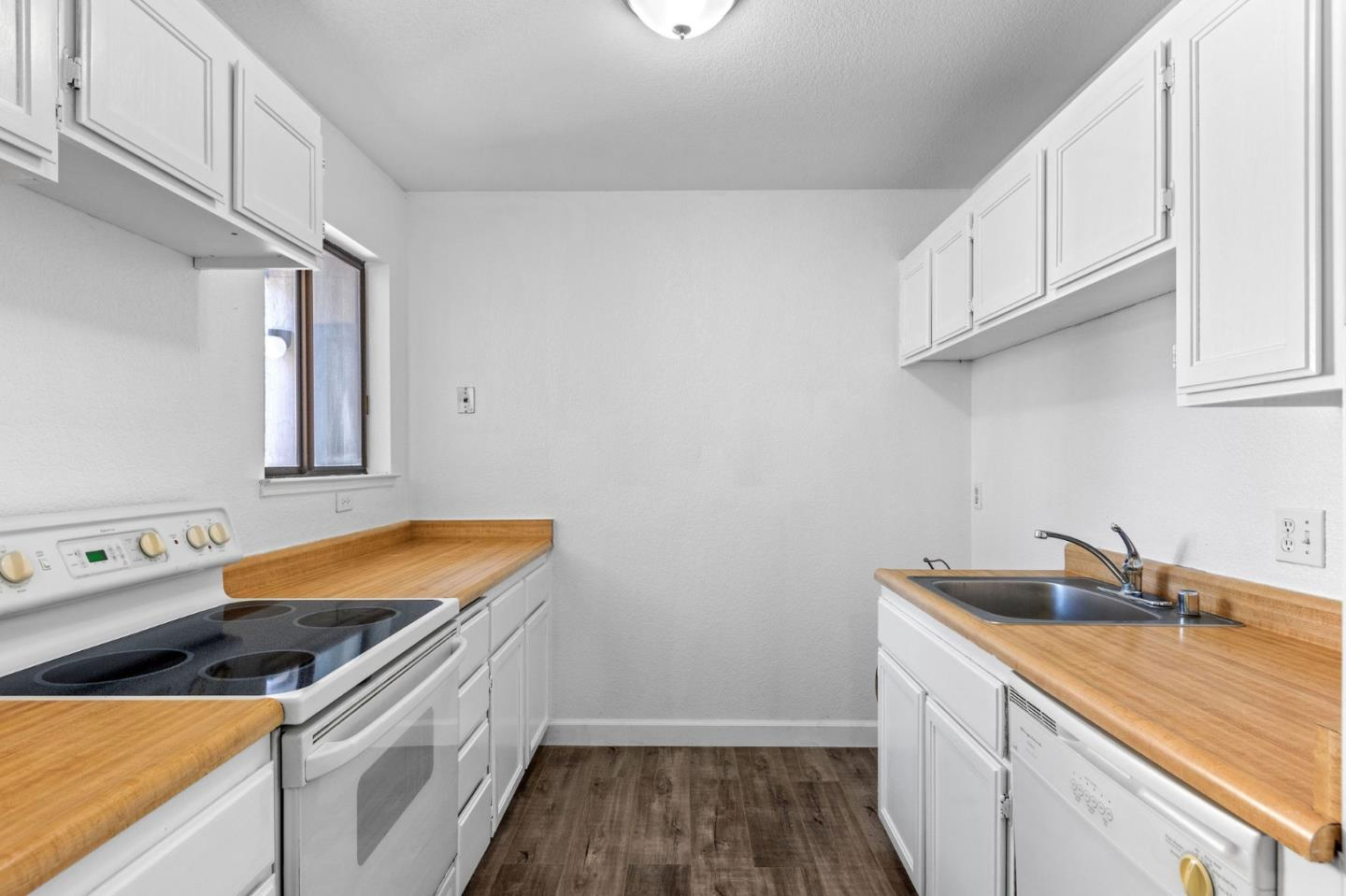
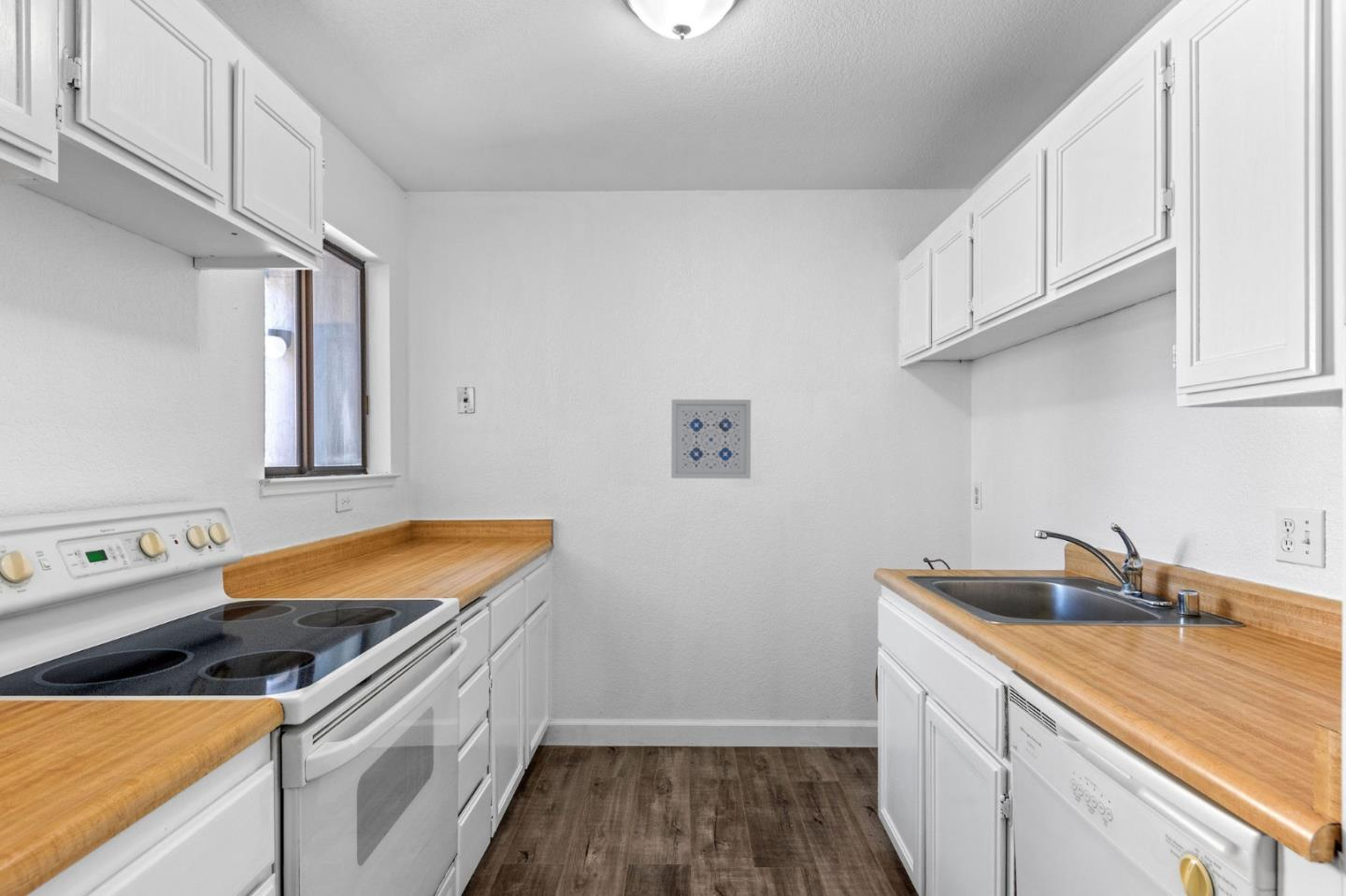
+ wall art (710, 438)
